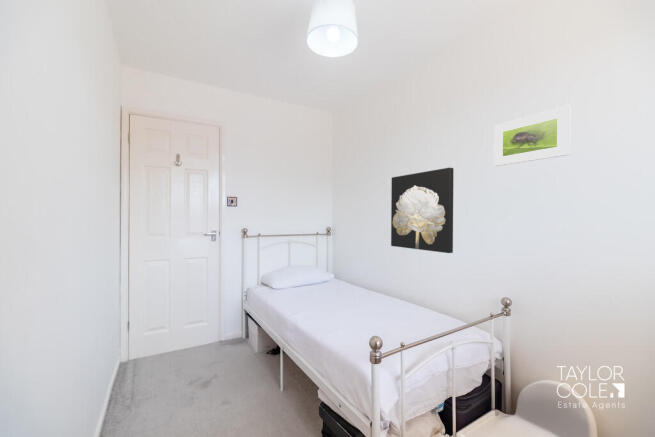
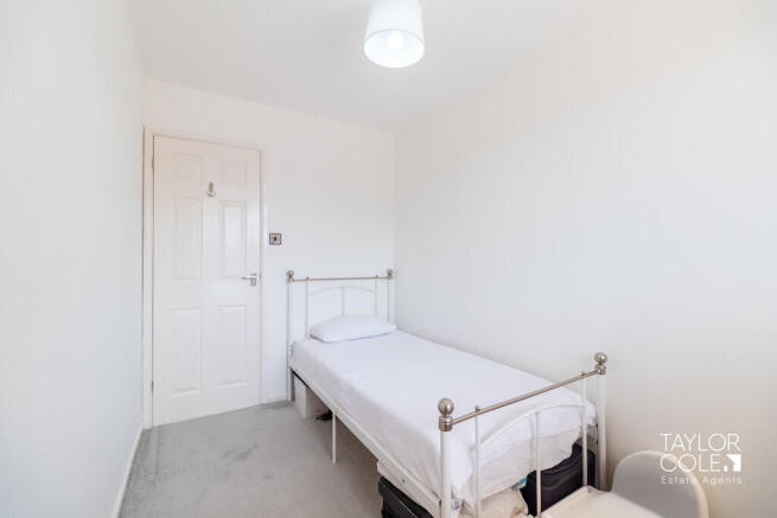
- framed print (528, 138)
- wall art (419, 211)
